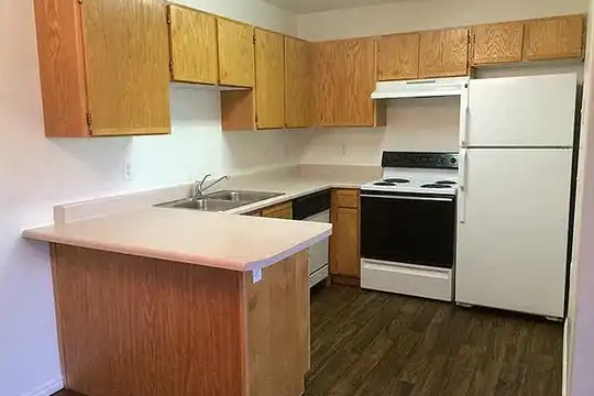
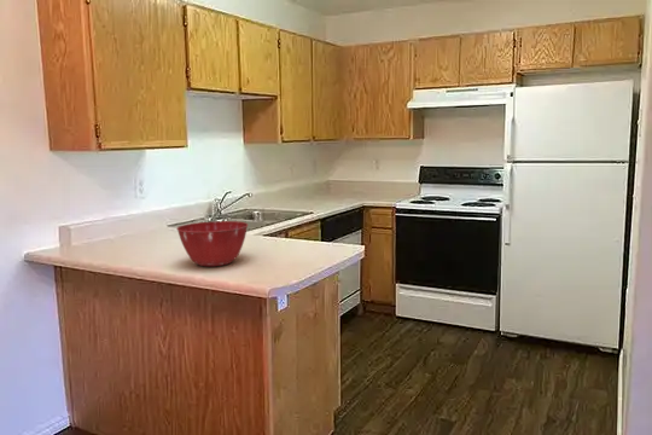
+ mixing bowl (213, 244)
